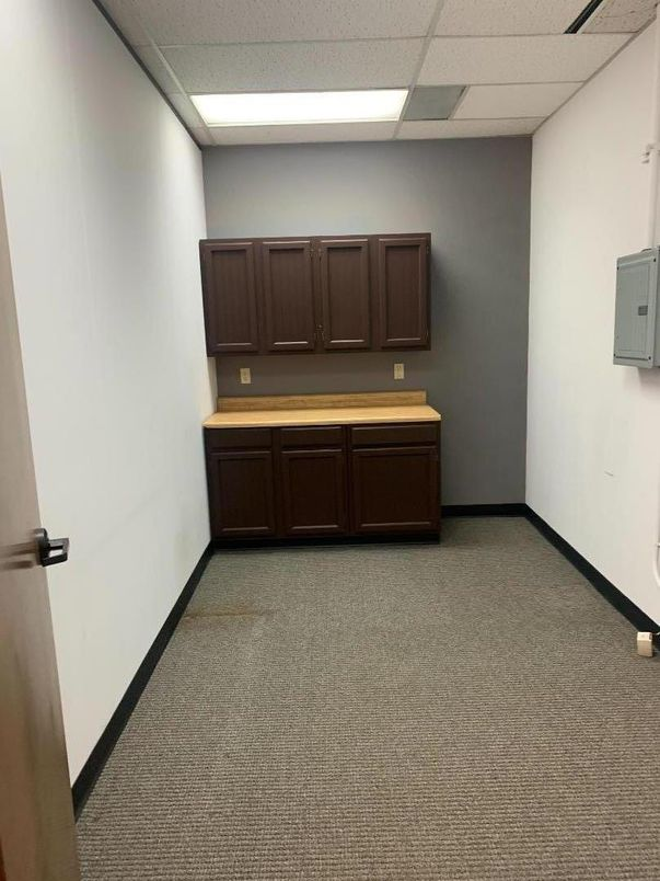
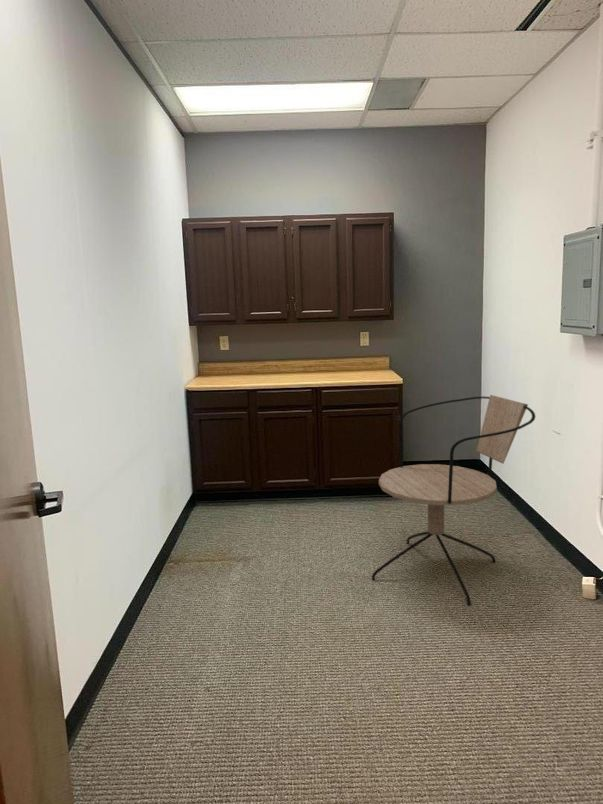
+ office chair (441, 489)
